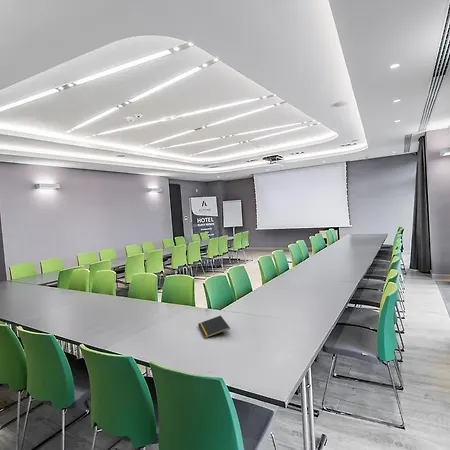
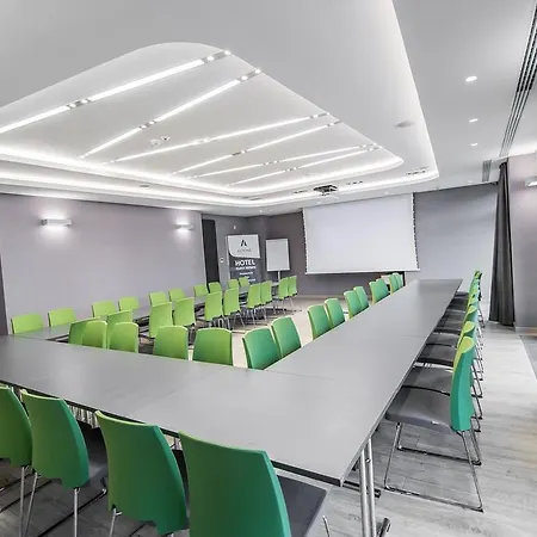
- notepad (213, 326)
